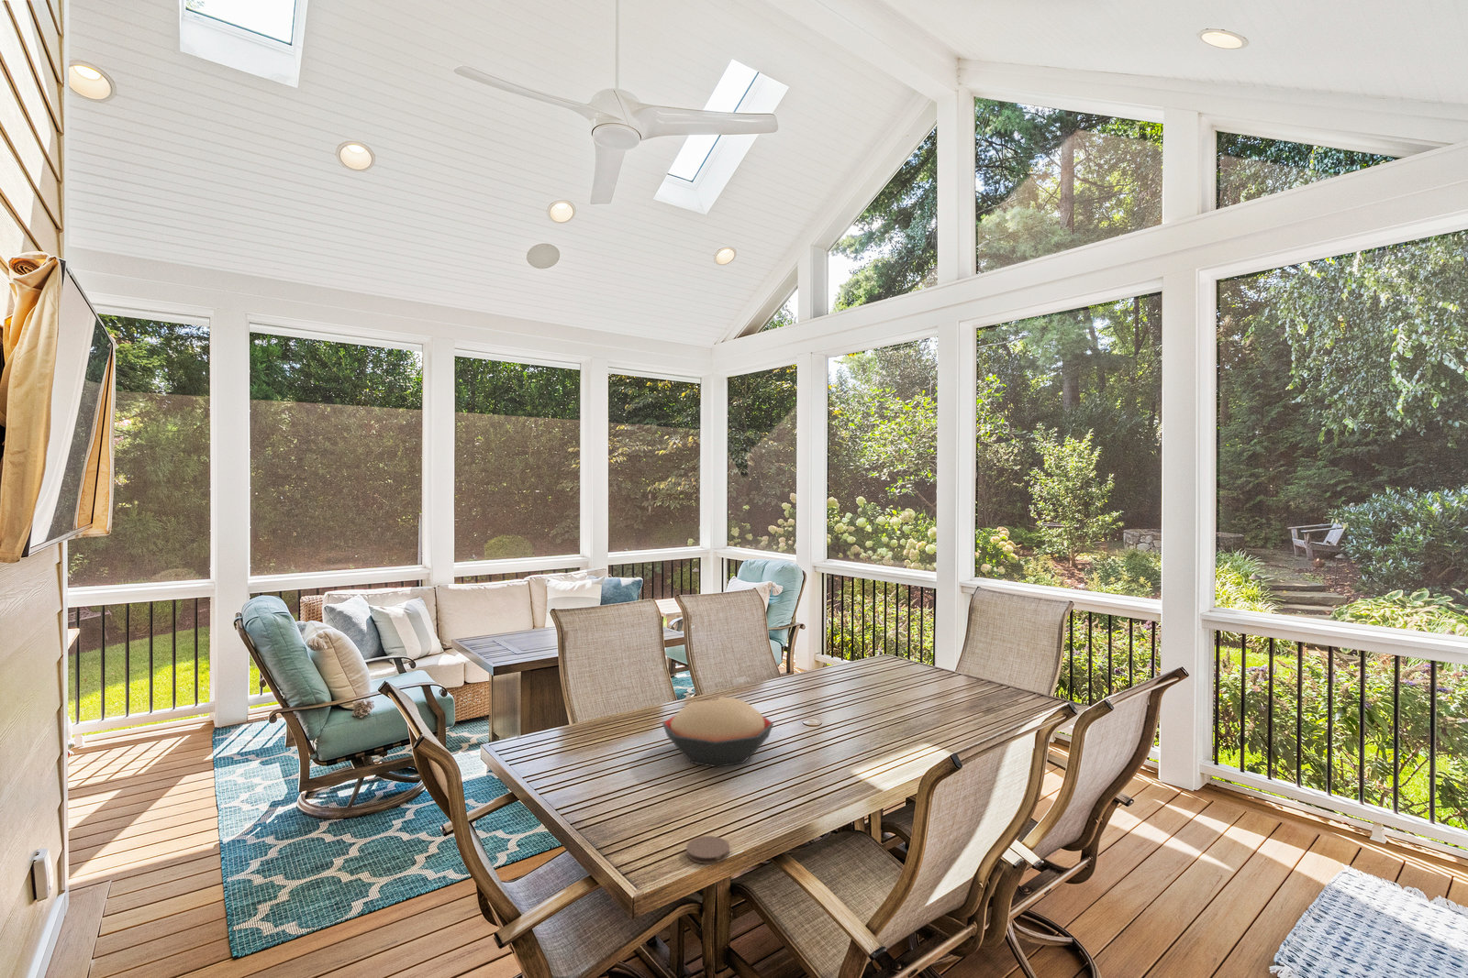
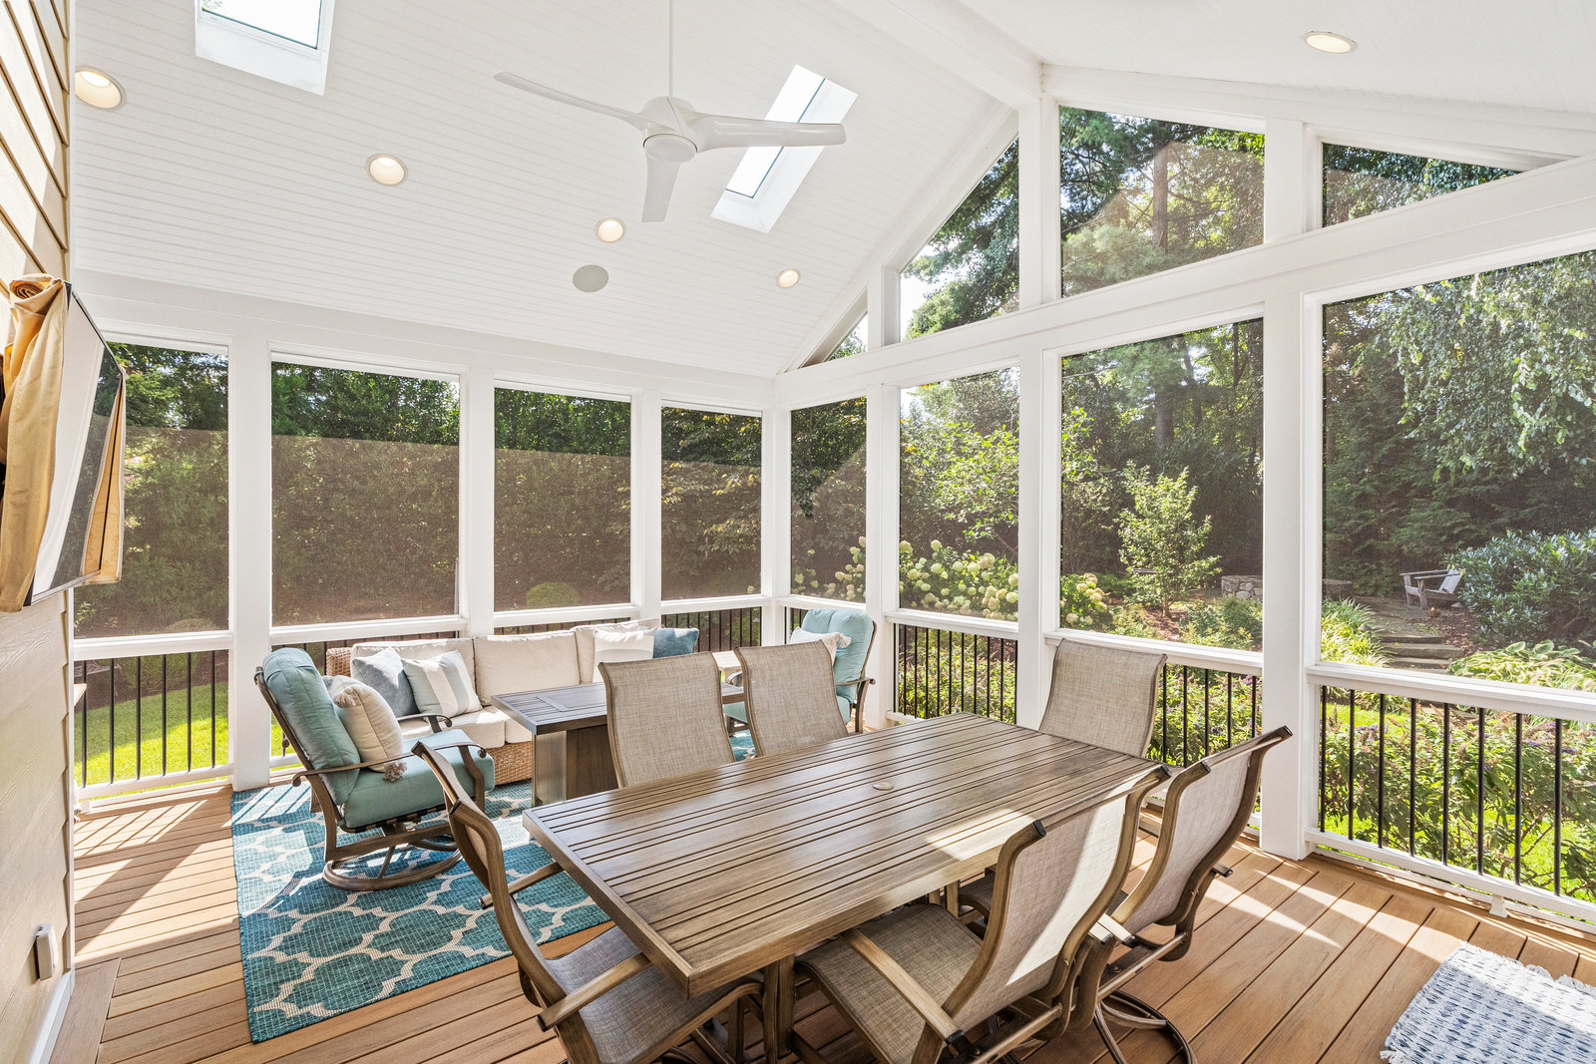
- decorative bowl (718, 726)
- coaster (708, 849)
